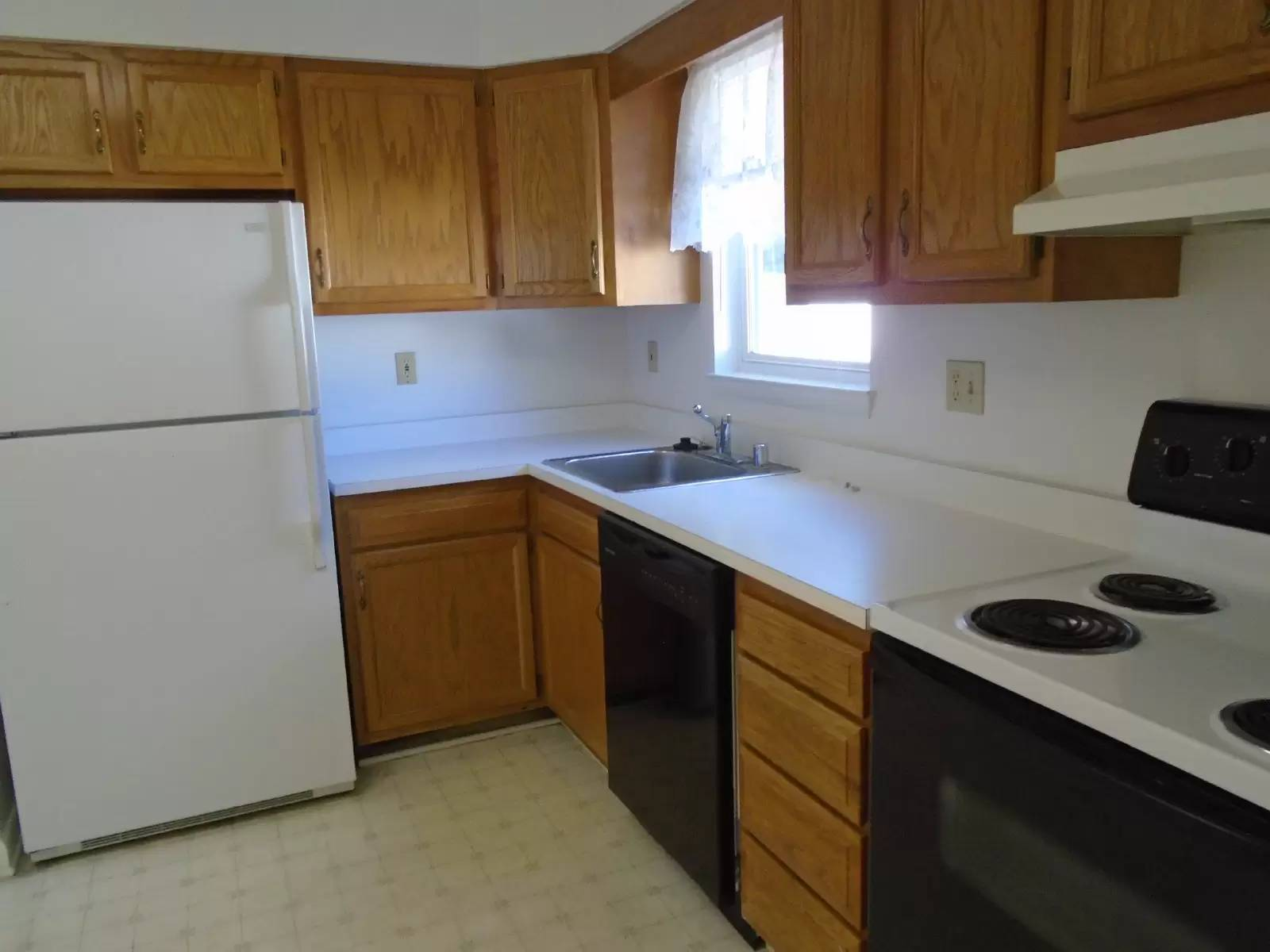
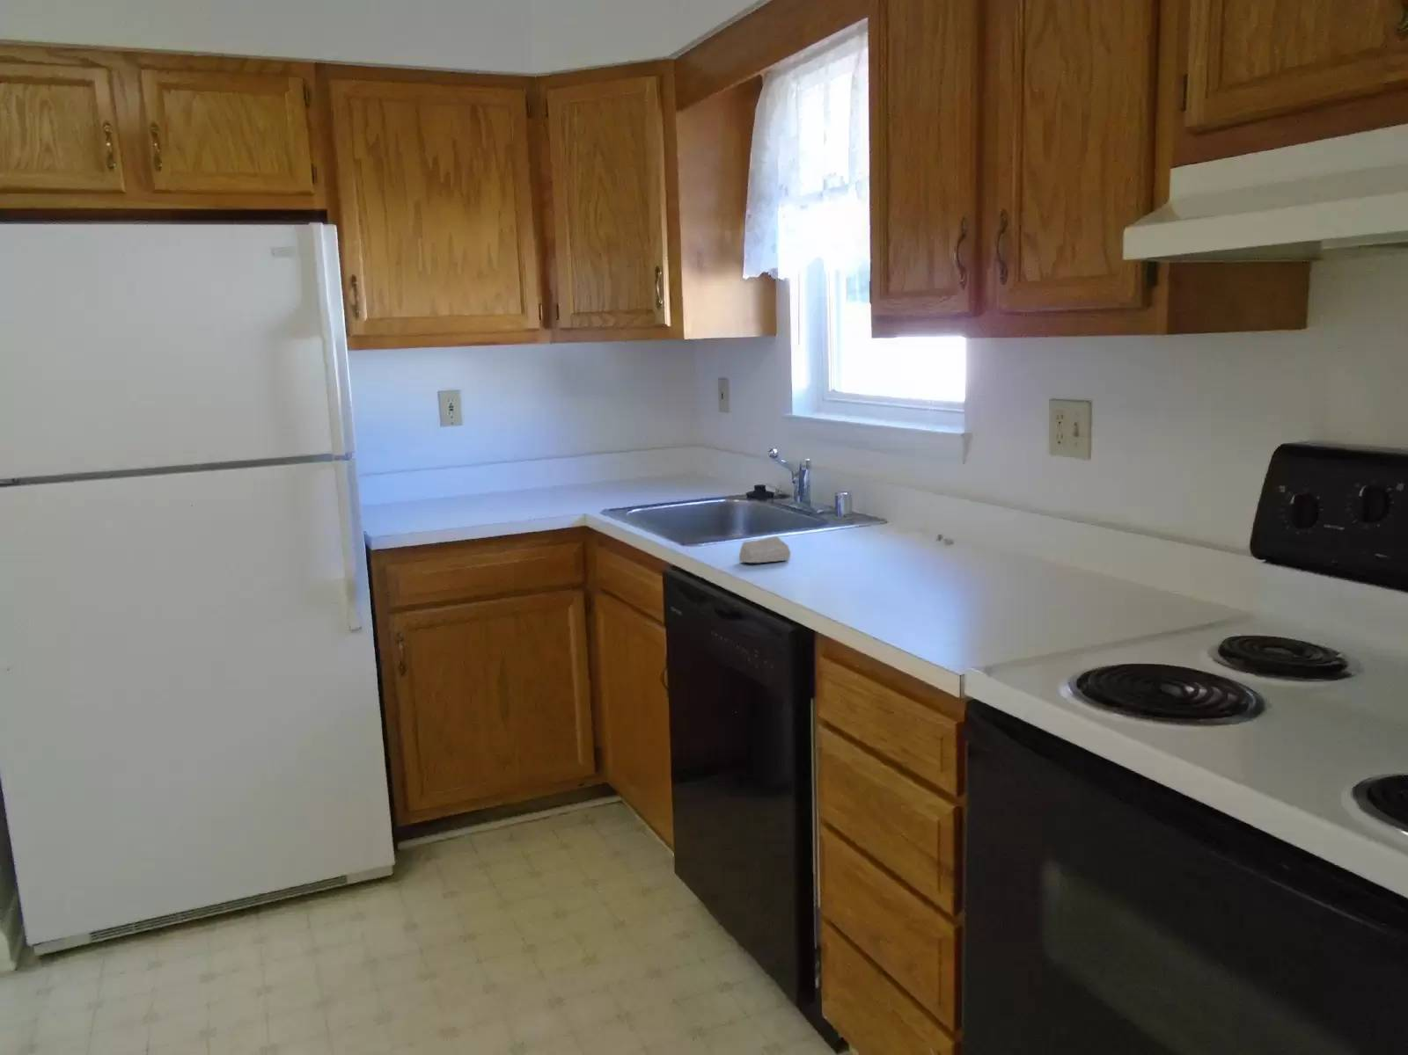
+ soap bar (763, 550)
